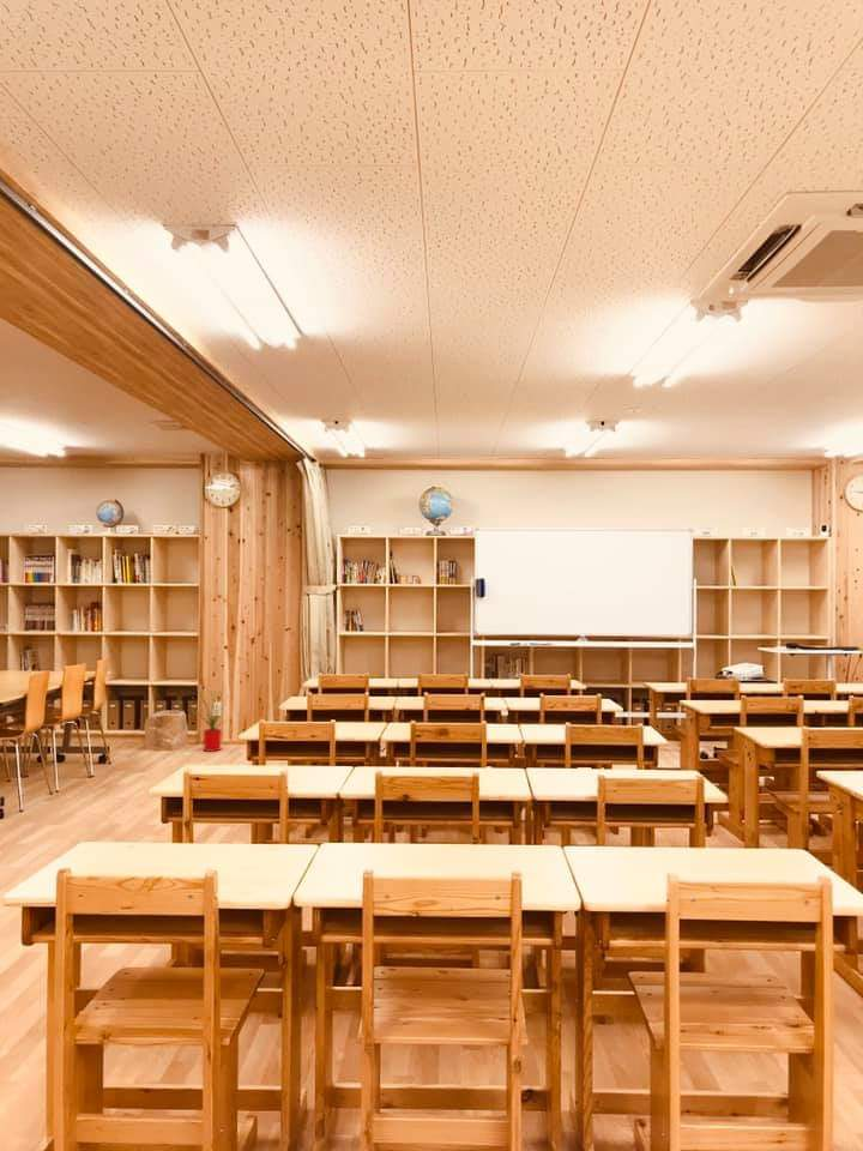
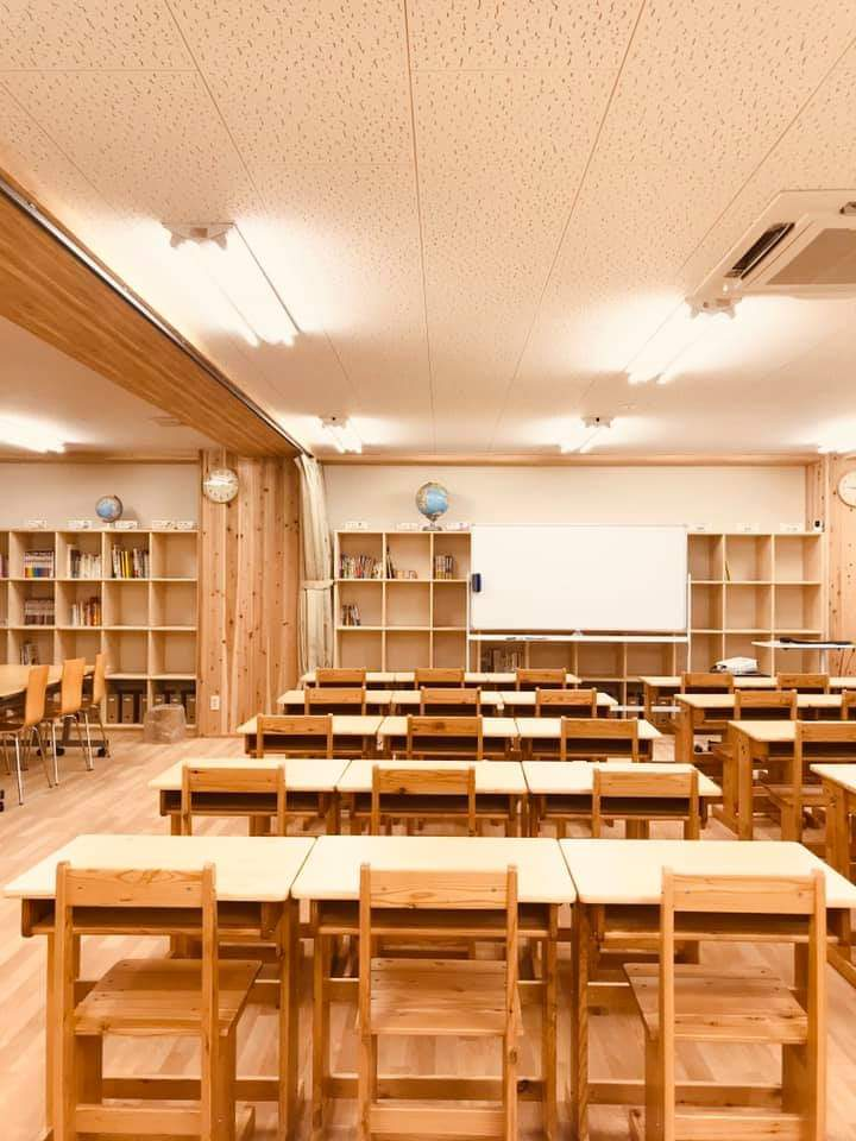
- house plant (212, 717)
